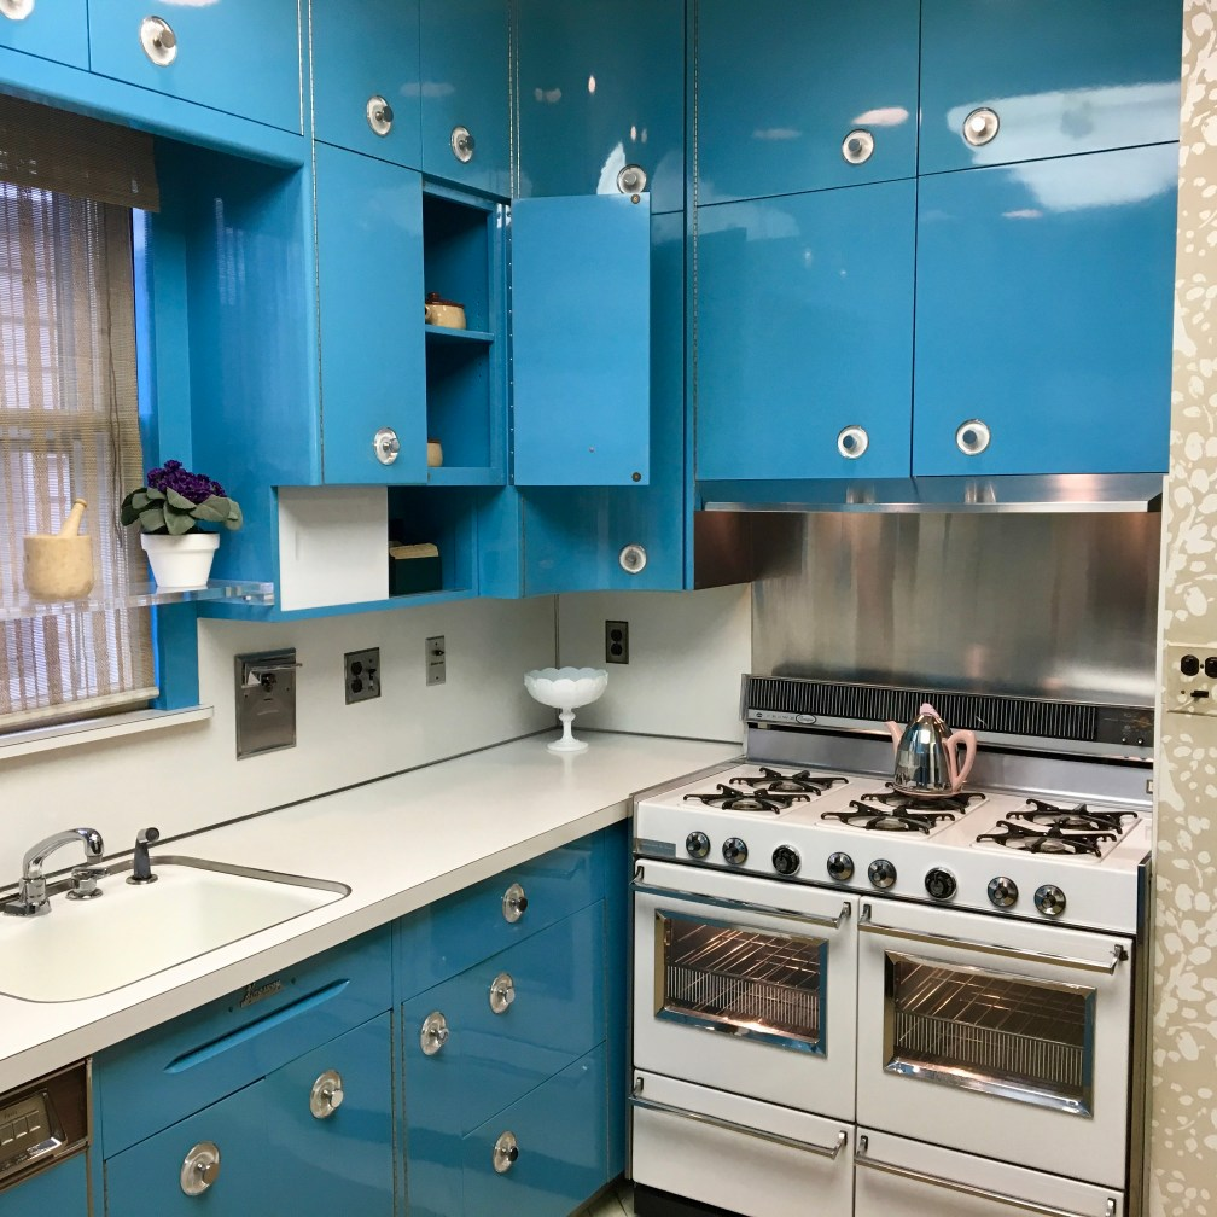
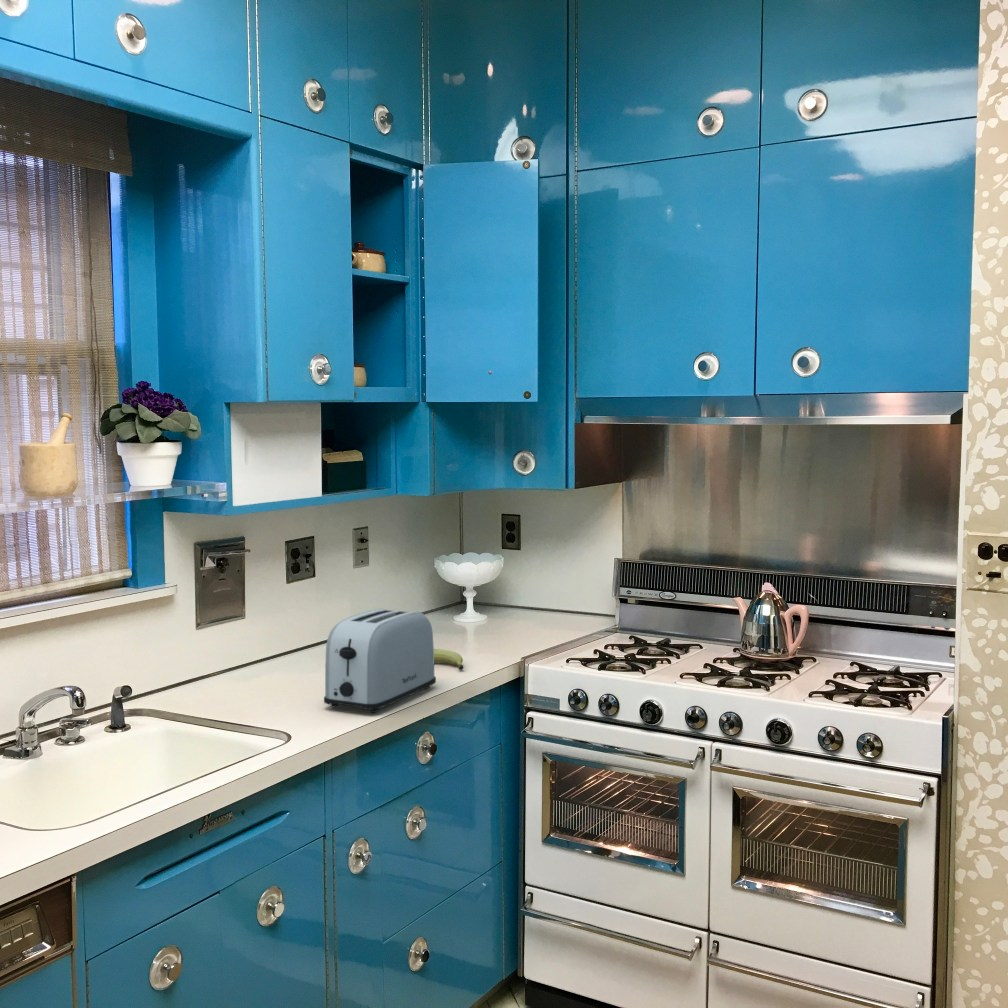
+ fruit (437, 658)
+ toaster (379, 656)
